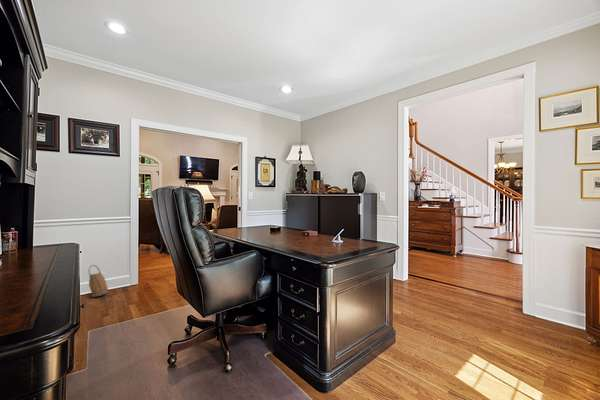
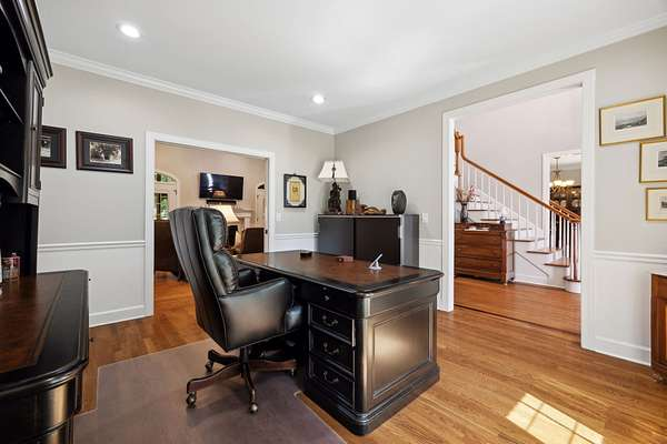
- basket (99, 280)
